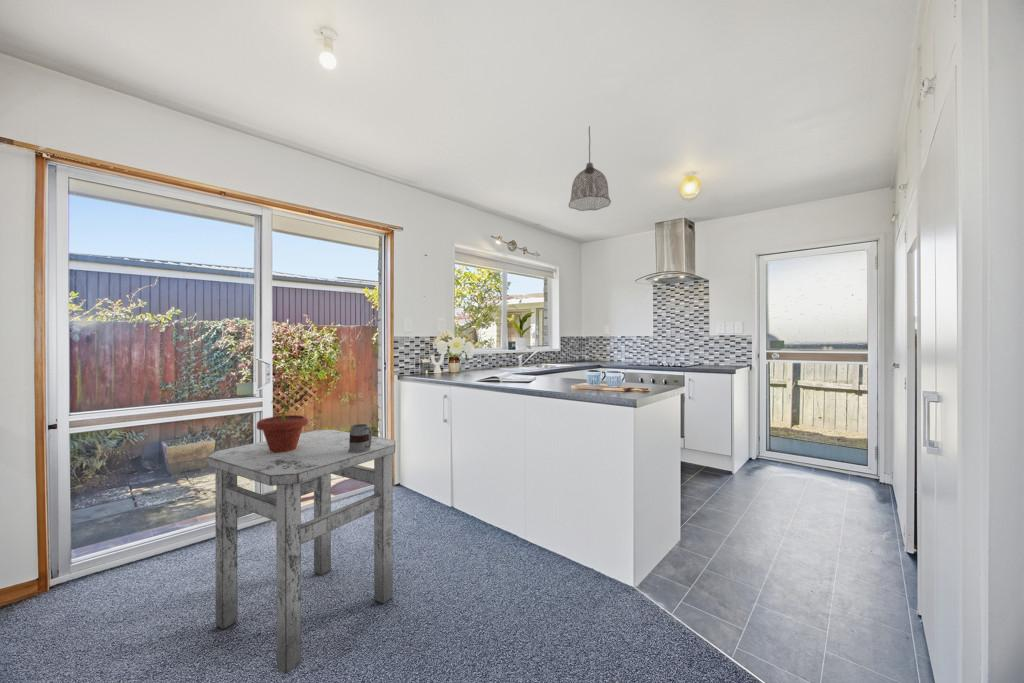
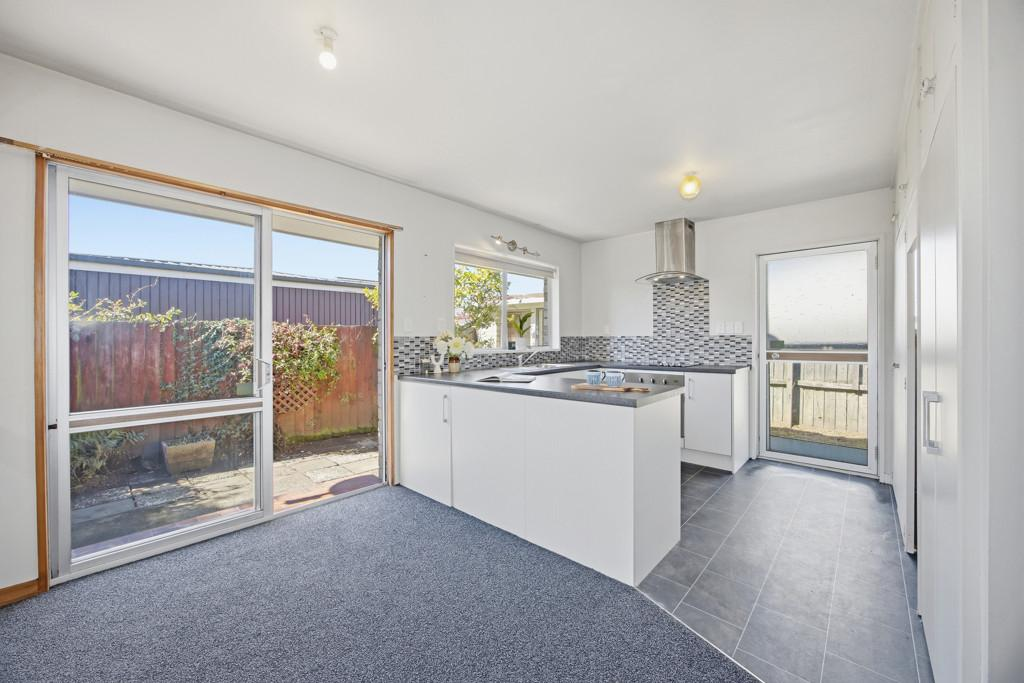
- pendant lamp (589, 165)
- mug (361, 437)
- side table (308, 529)
- potted plant (284, 413)
